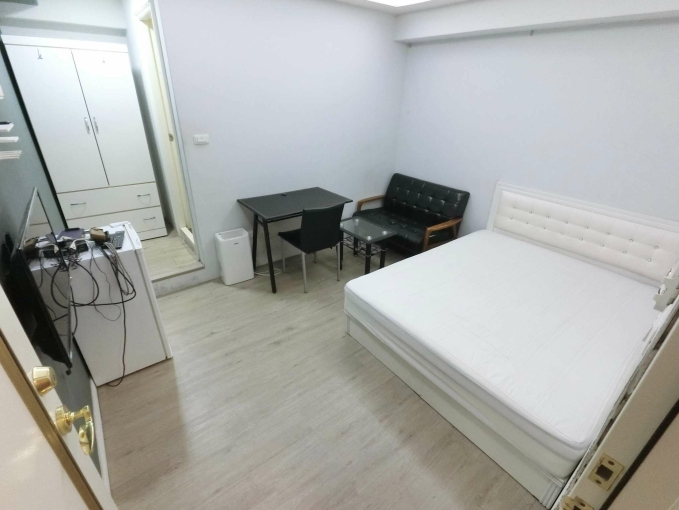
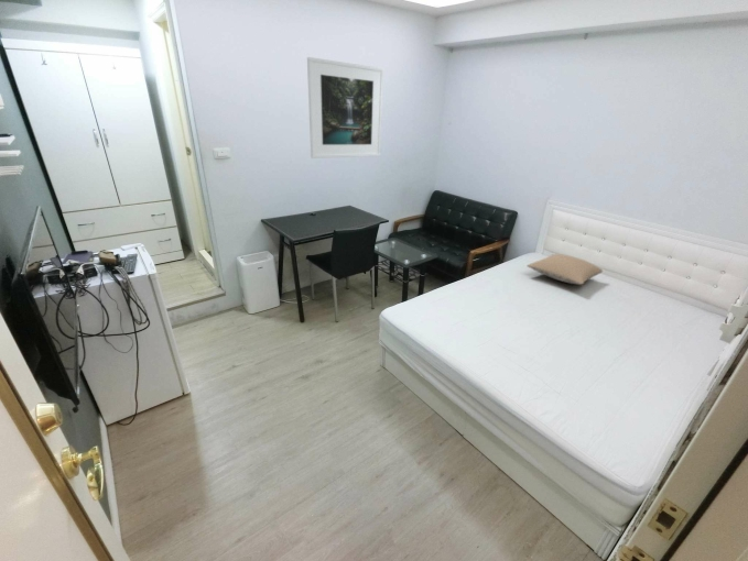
+ pillow (564, 268)
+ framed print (347, 112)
